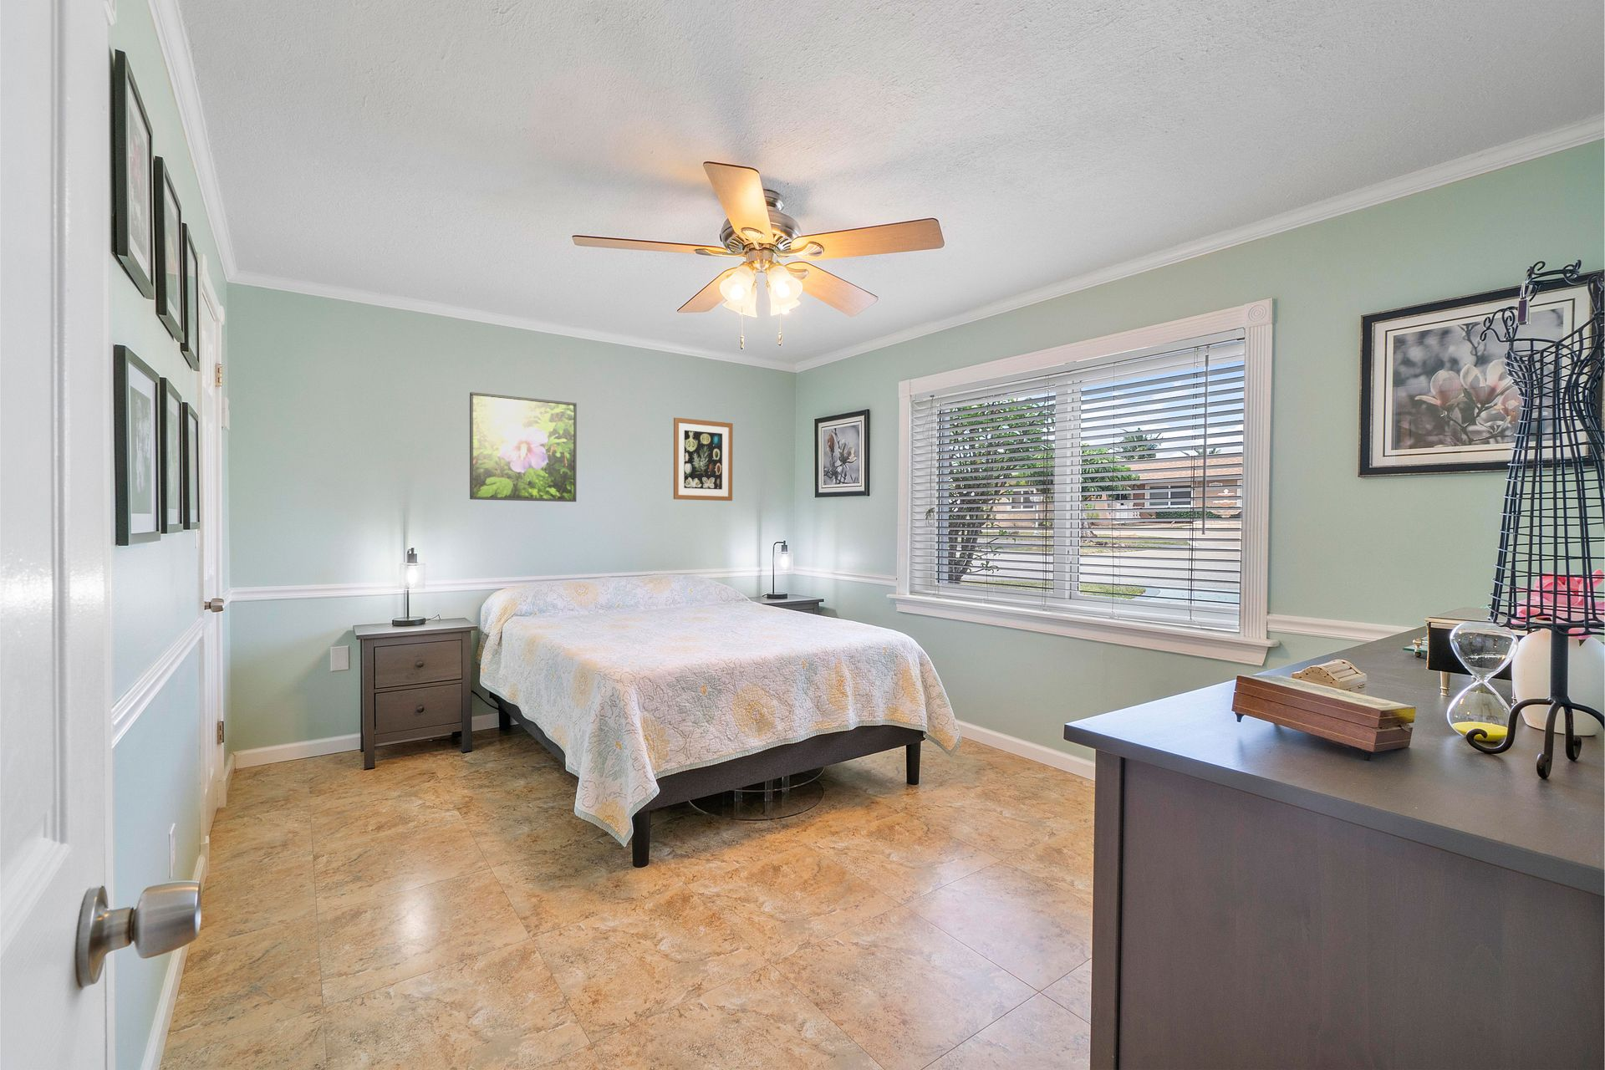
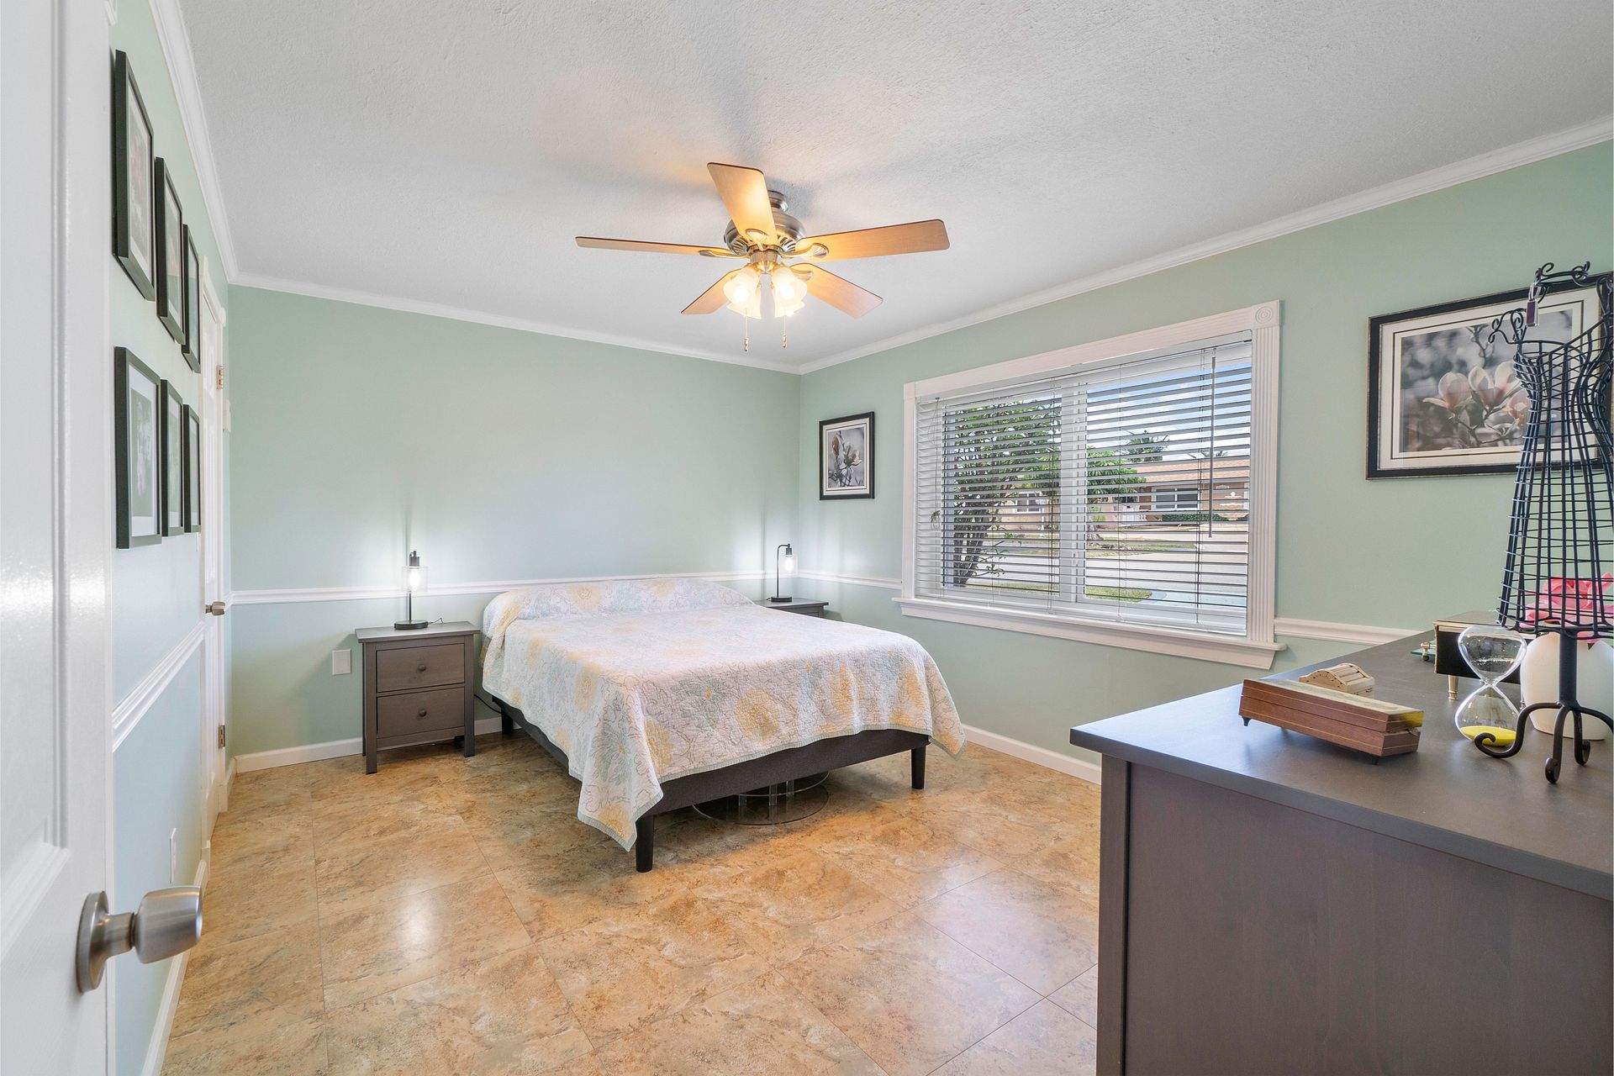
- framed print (525, 449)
- wall art (703, 460)
